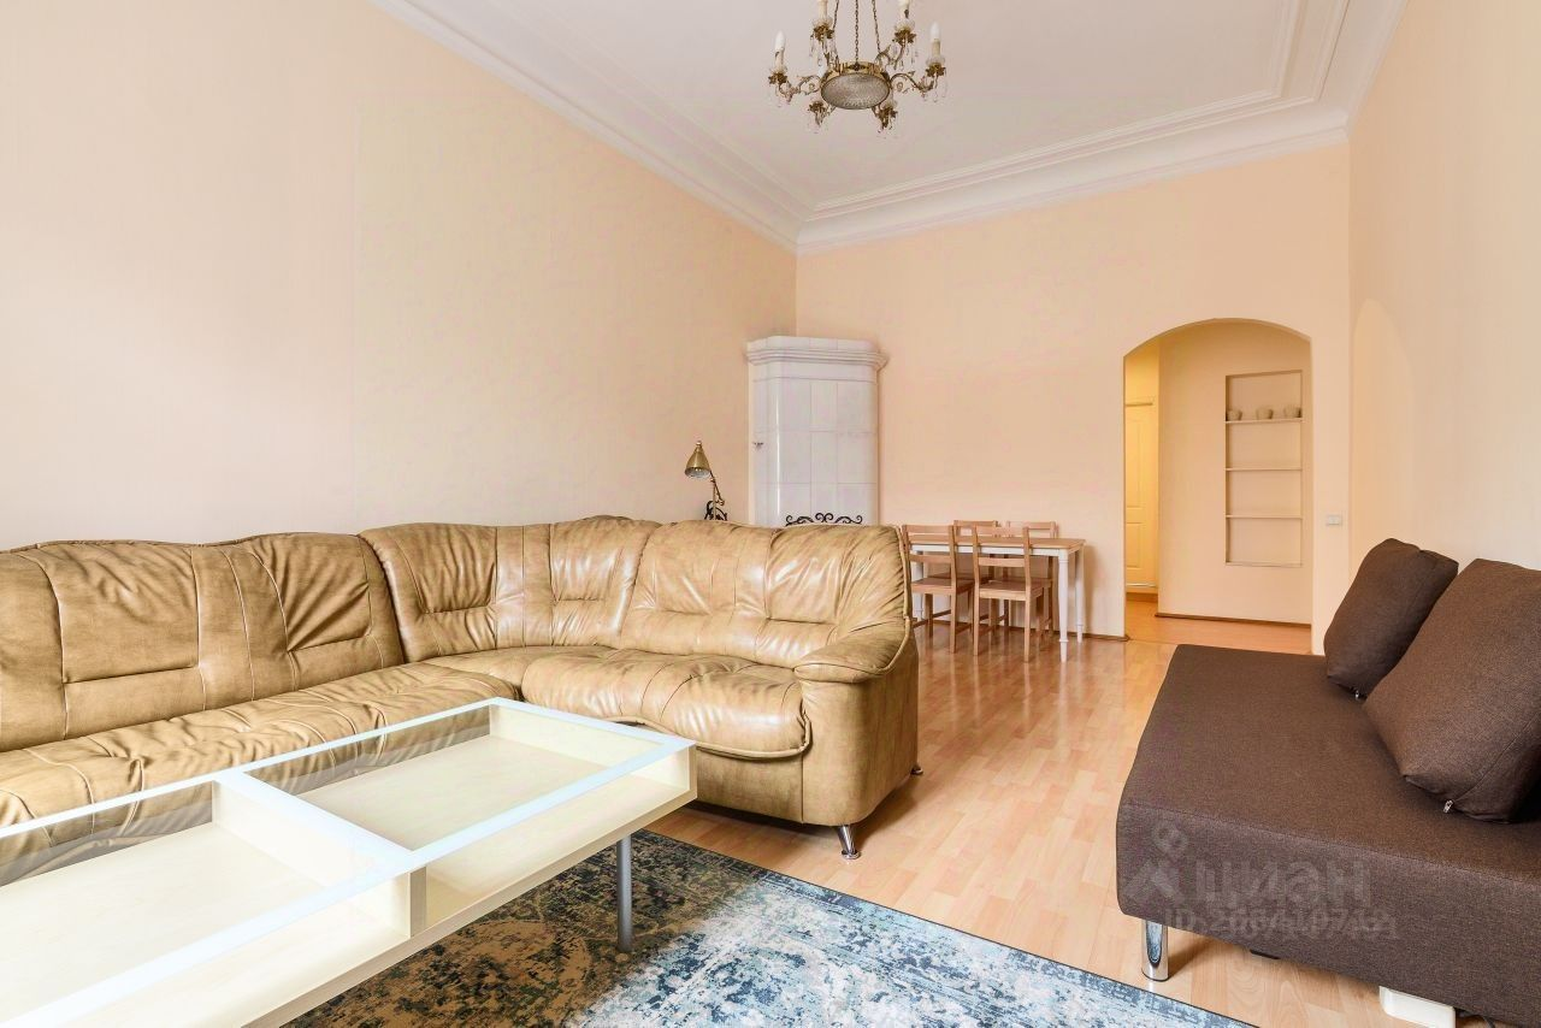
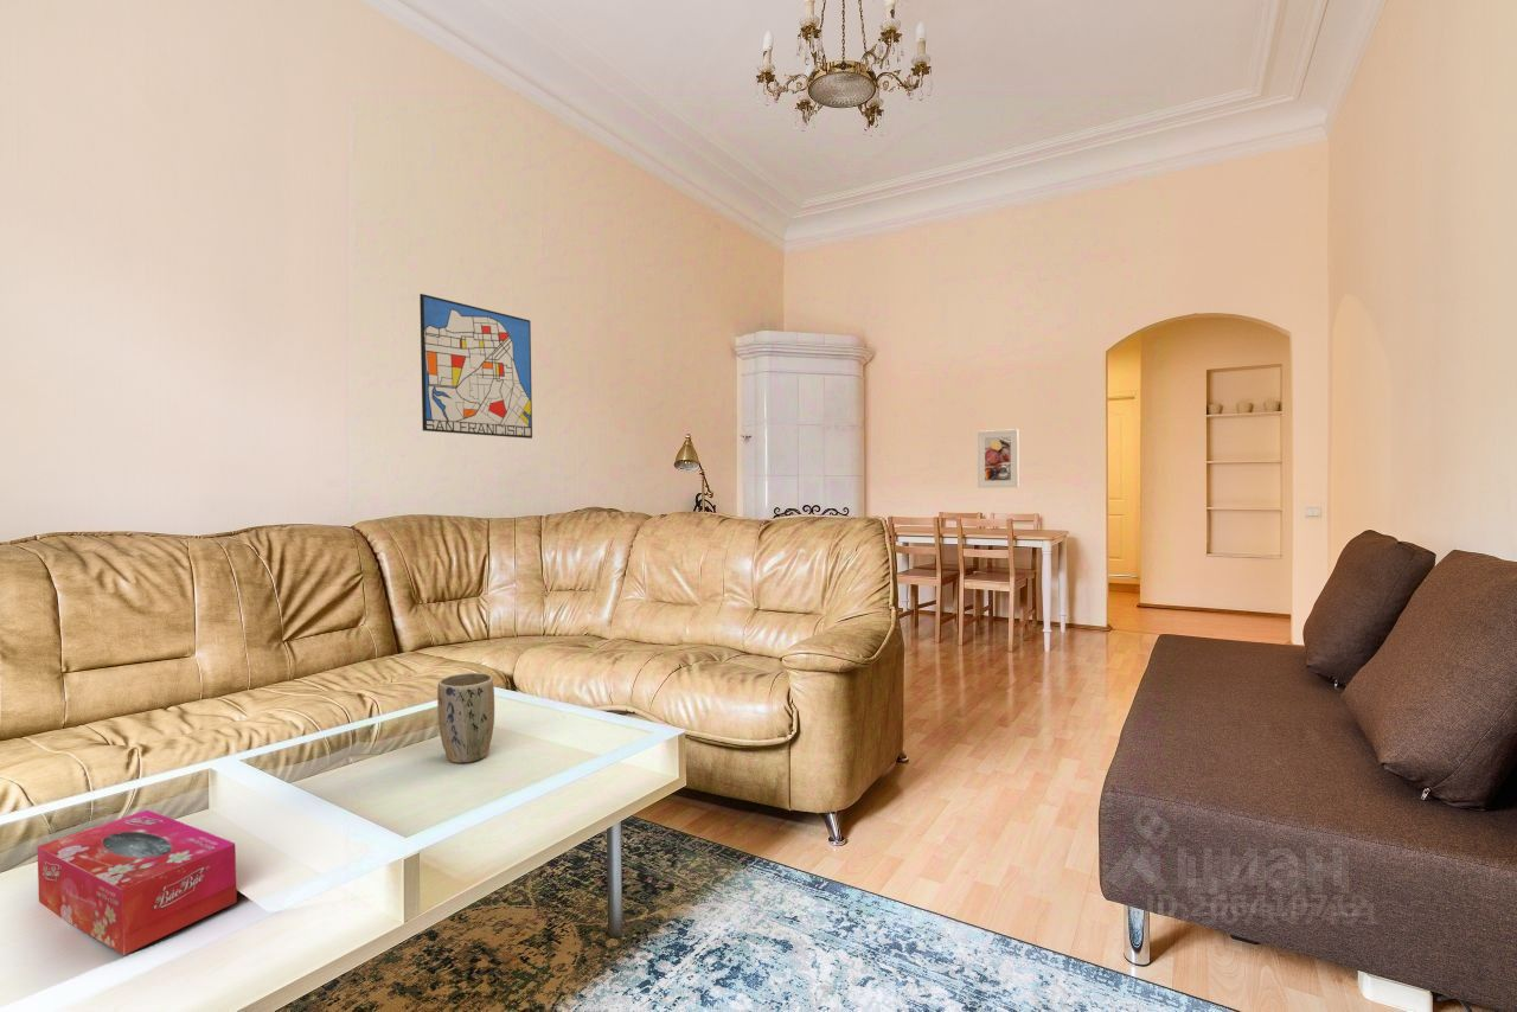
+ tissue box (136, 873)
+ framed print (998, 459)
+ wall art (480, 371)
+ plant pot (466, 717)
